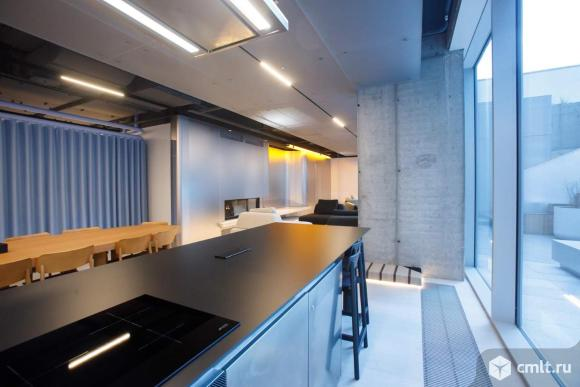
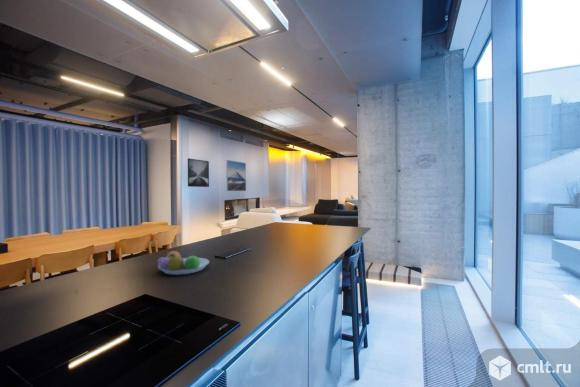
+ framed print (198, 173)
+ fruit bowl (184, 259)
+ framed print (236, 176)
